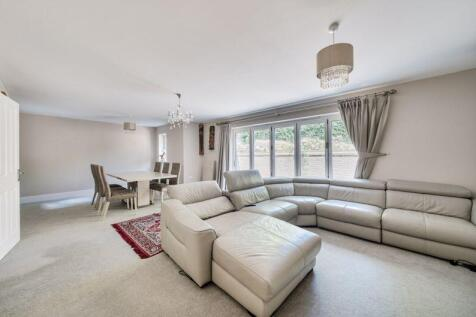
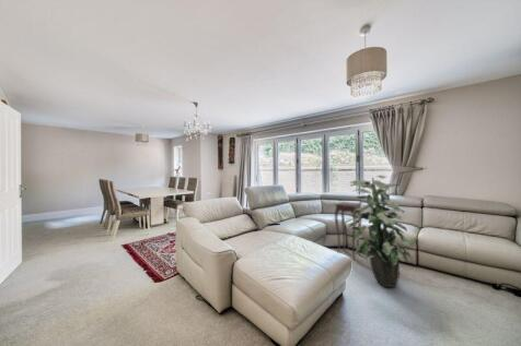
+ indoor plant (379, 228)
+ side table (344, 228)
